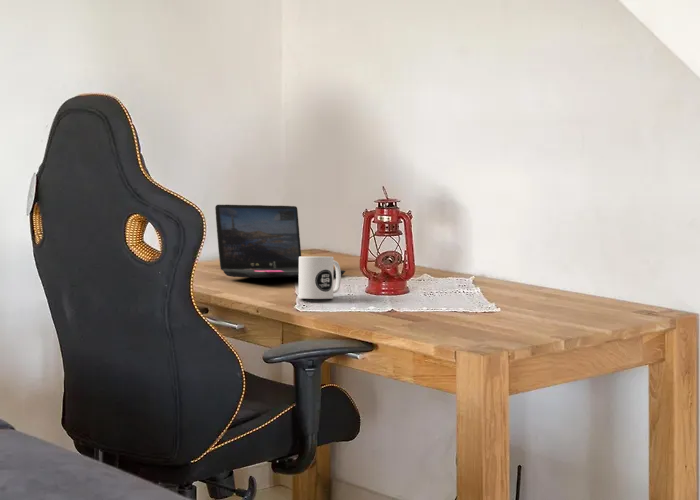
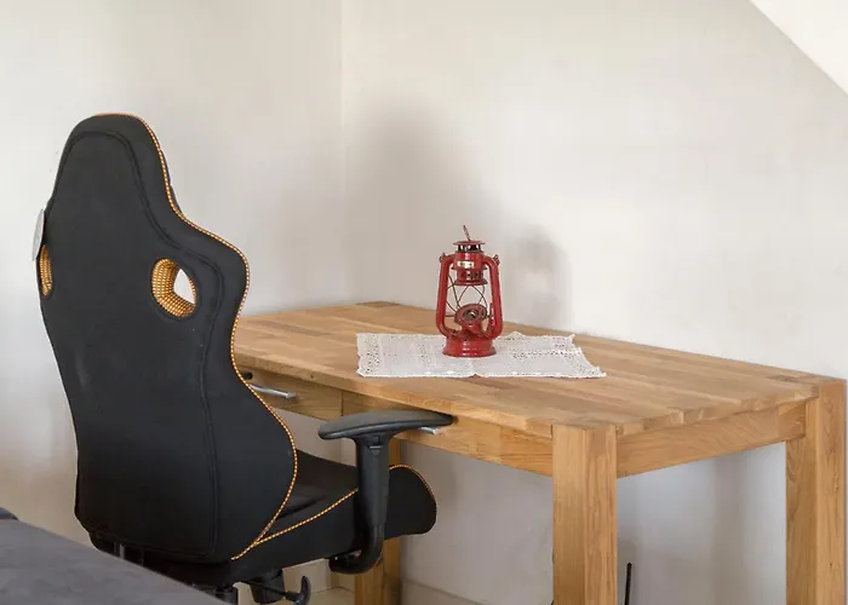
- mug (321, 277)
- laptop (280, 240)
